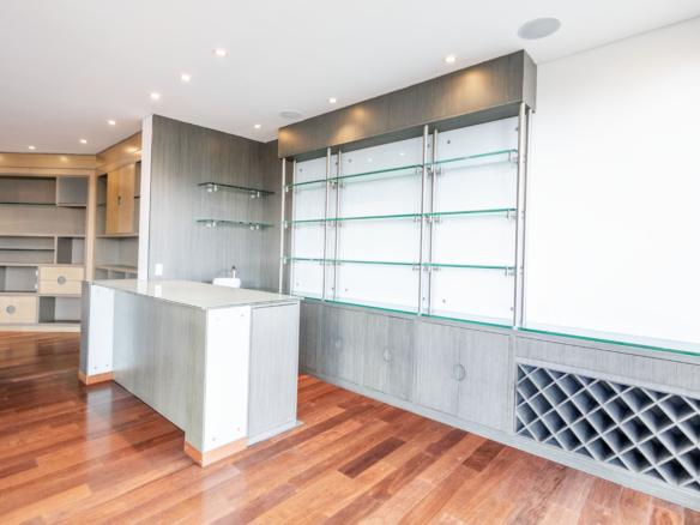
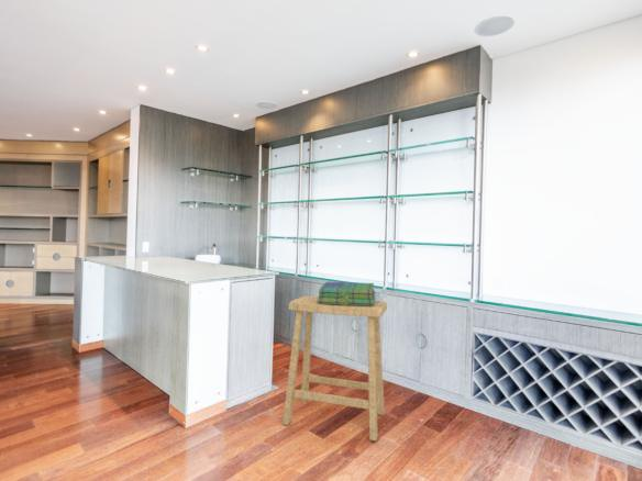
+ stack of books (347, 294)
+ stool (334, 378)
